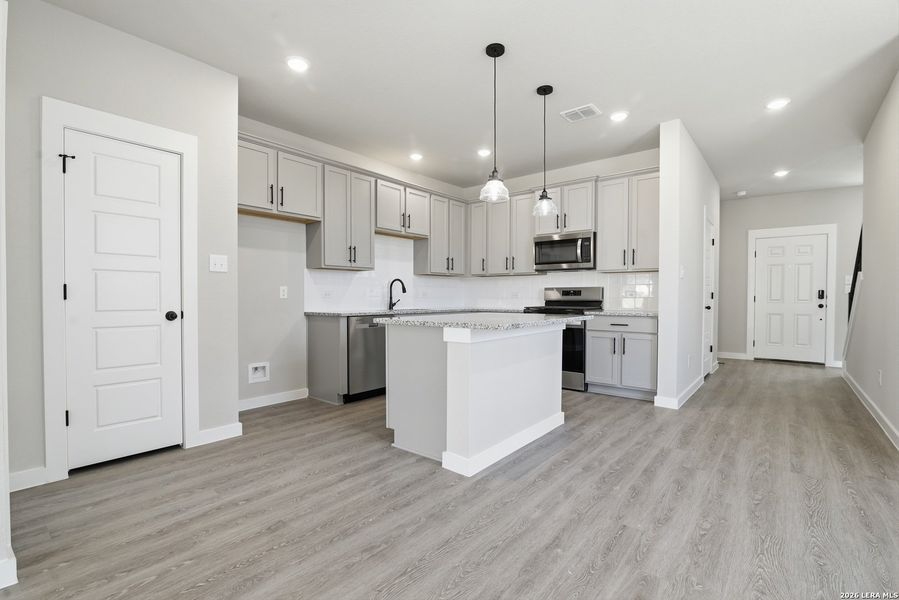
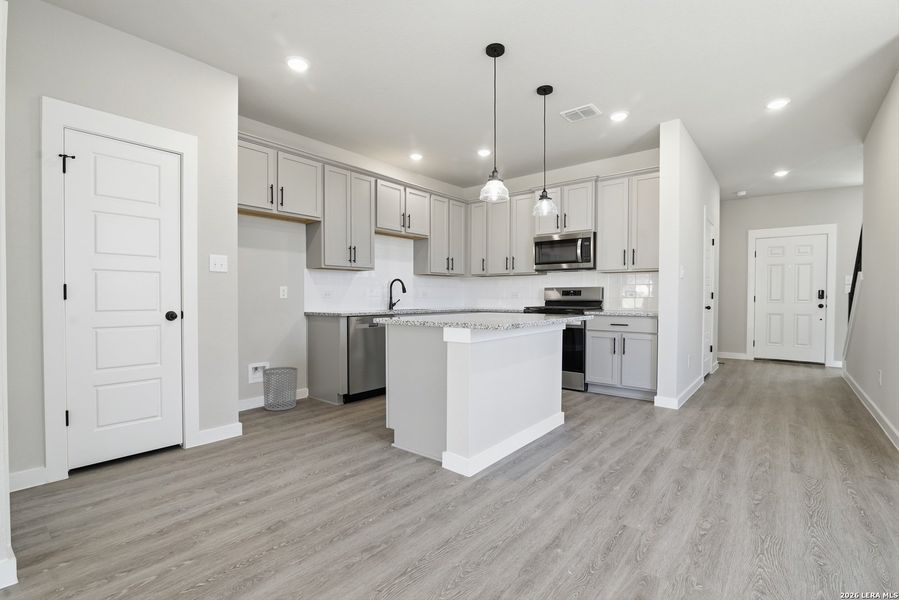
+ waste bin (280, 388)
